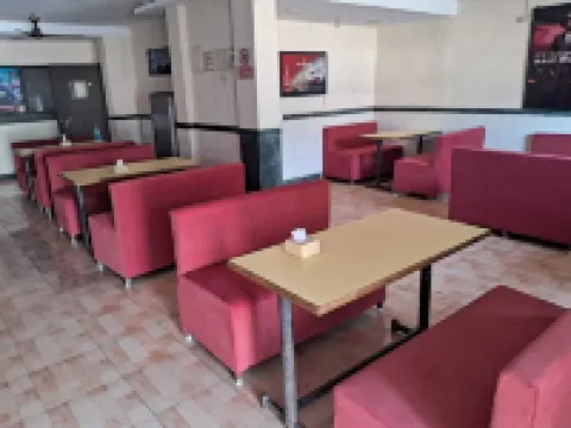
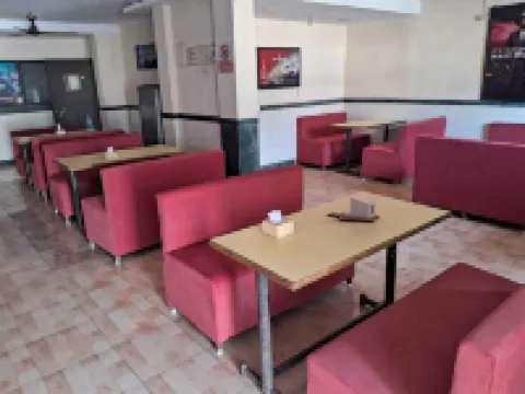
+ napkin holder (354, 206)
